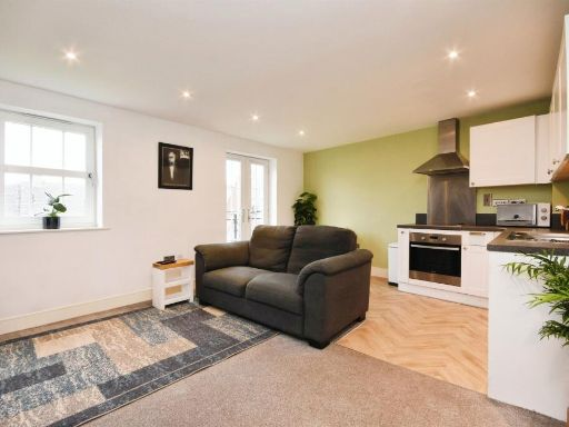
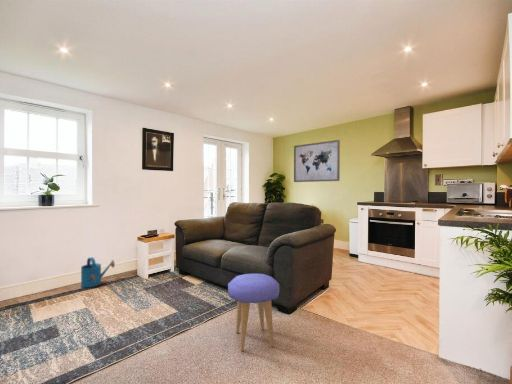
+ stool (258, 309)
+ watering can (98, 269)
+ wall art (315, 162)
